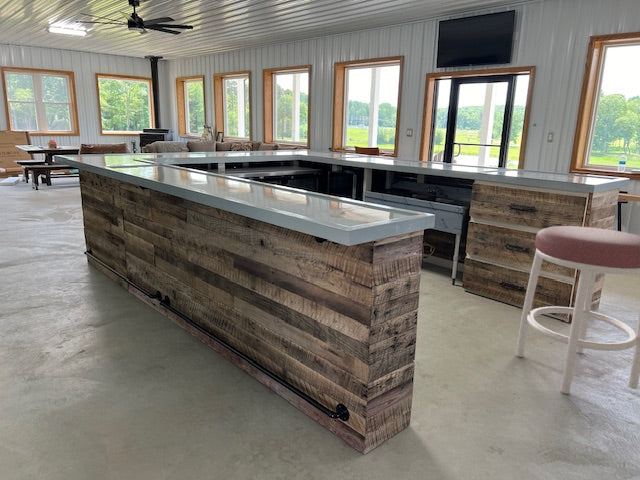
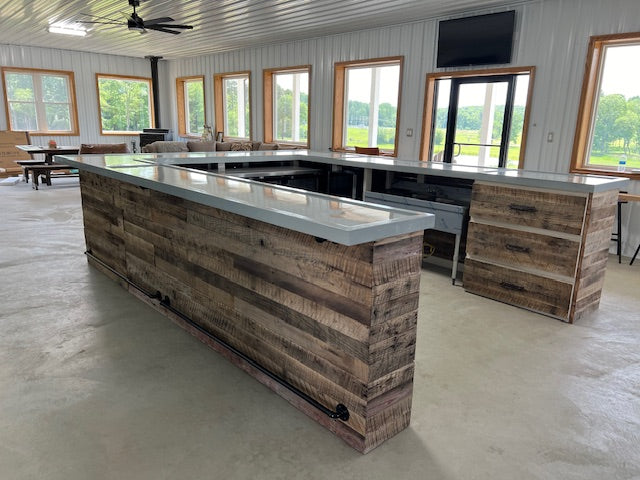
- bar stool (583, 304)
